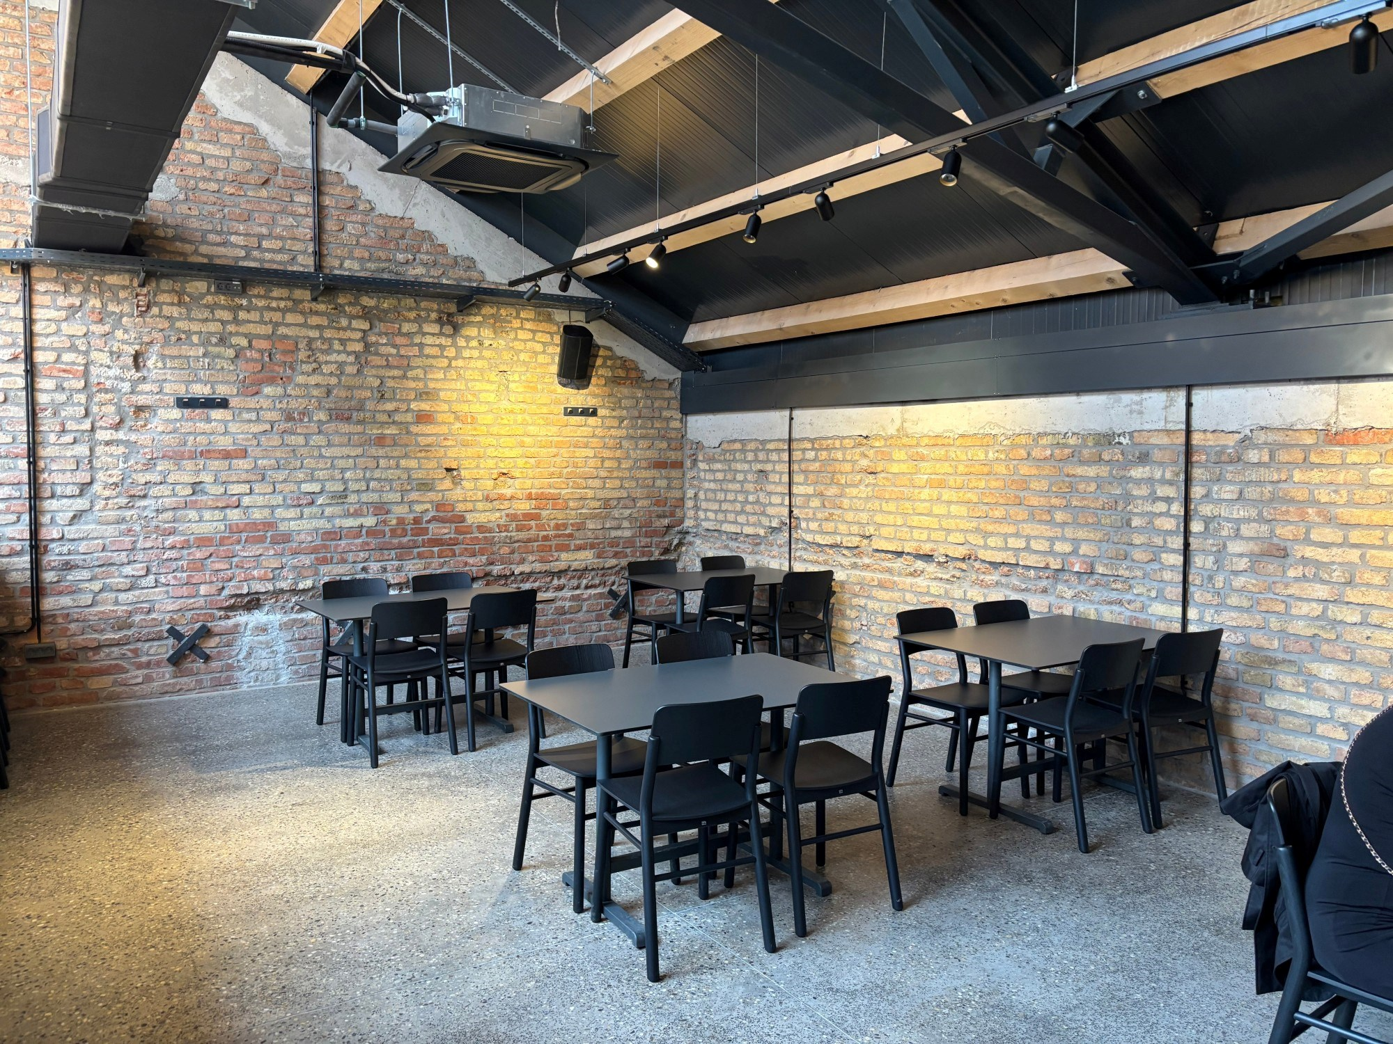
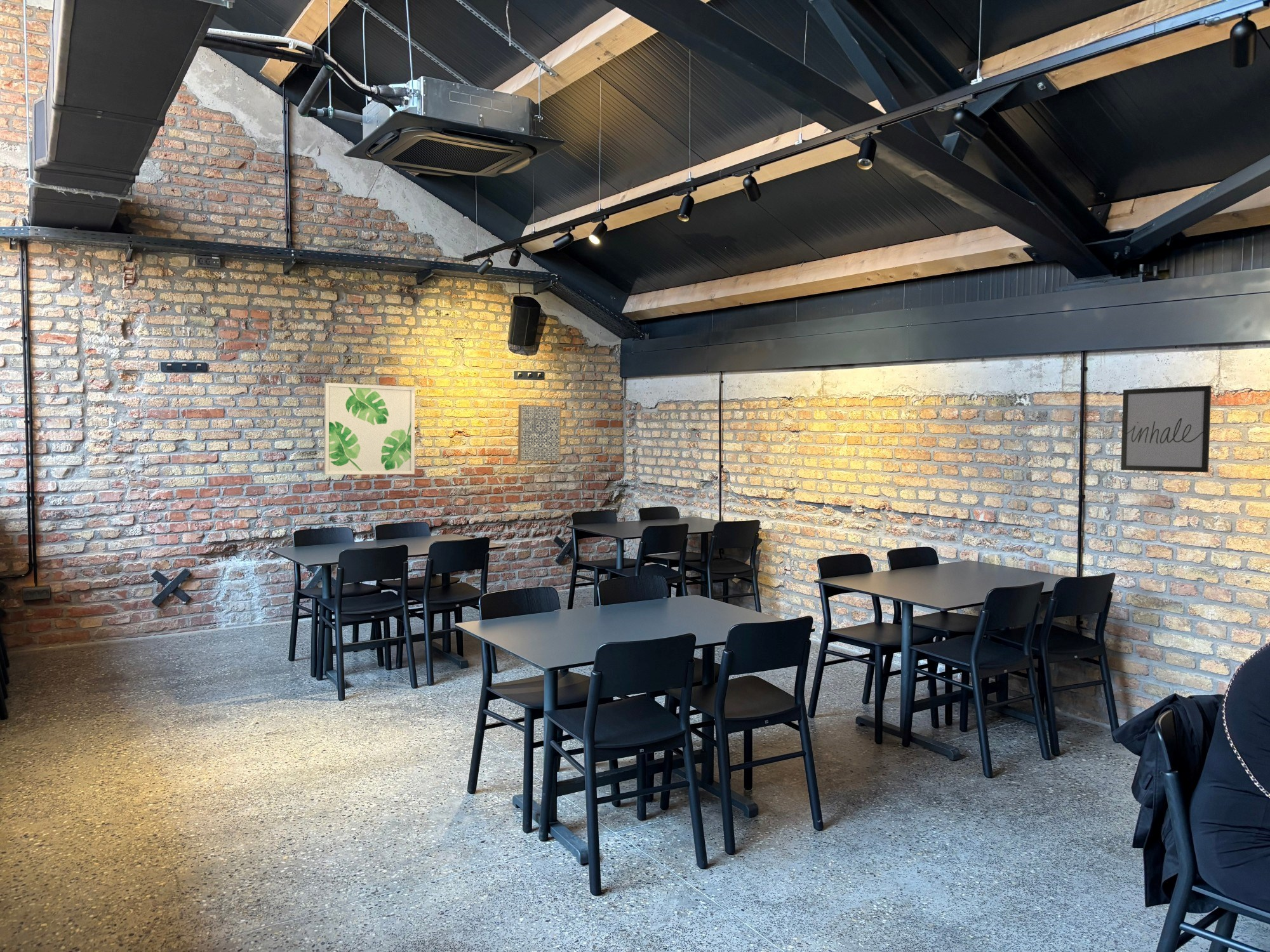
+ wall art (370, 430)
+ wall art (1164, 429)
+ wall art (539, 433)
